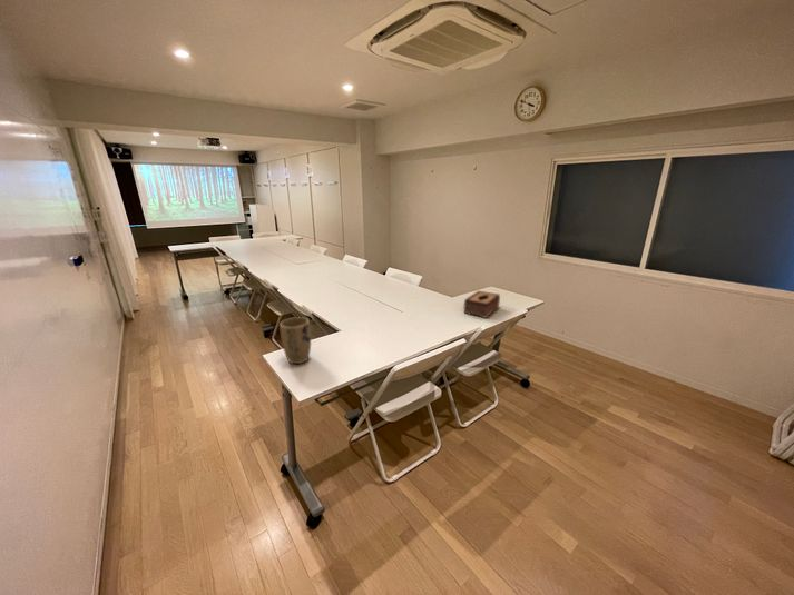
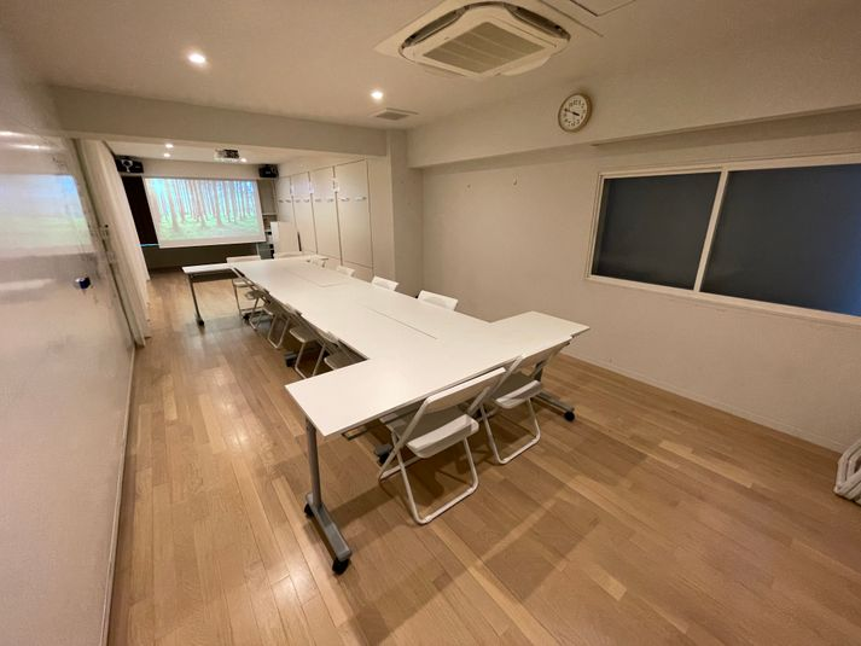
- plant pot (296, 340)
- tissue box (482, 304)
